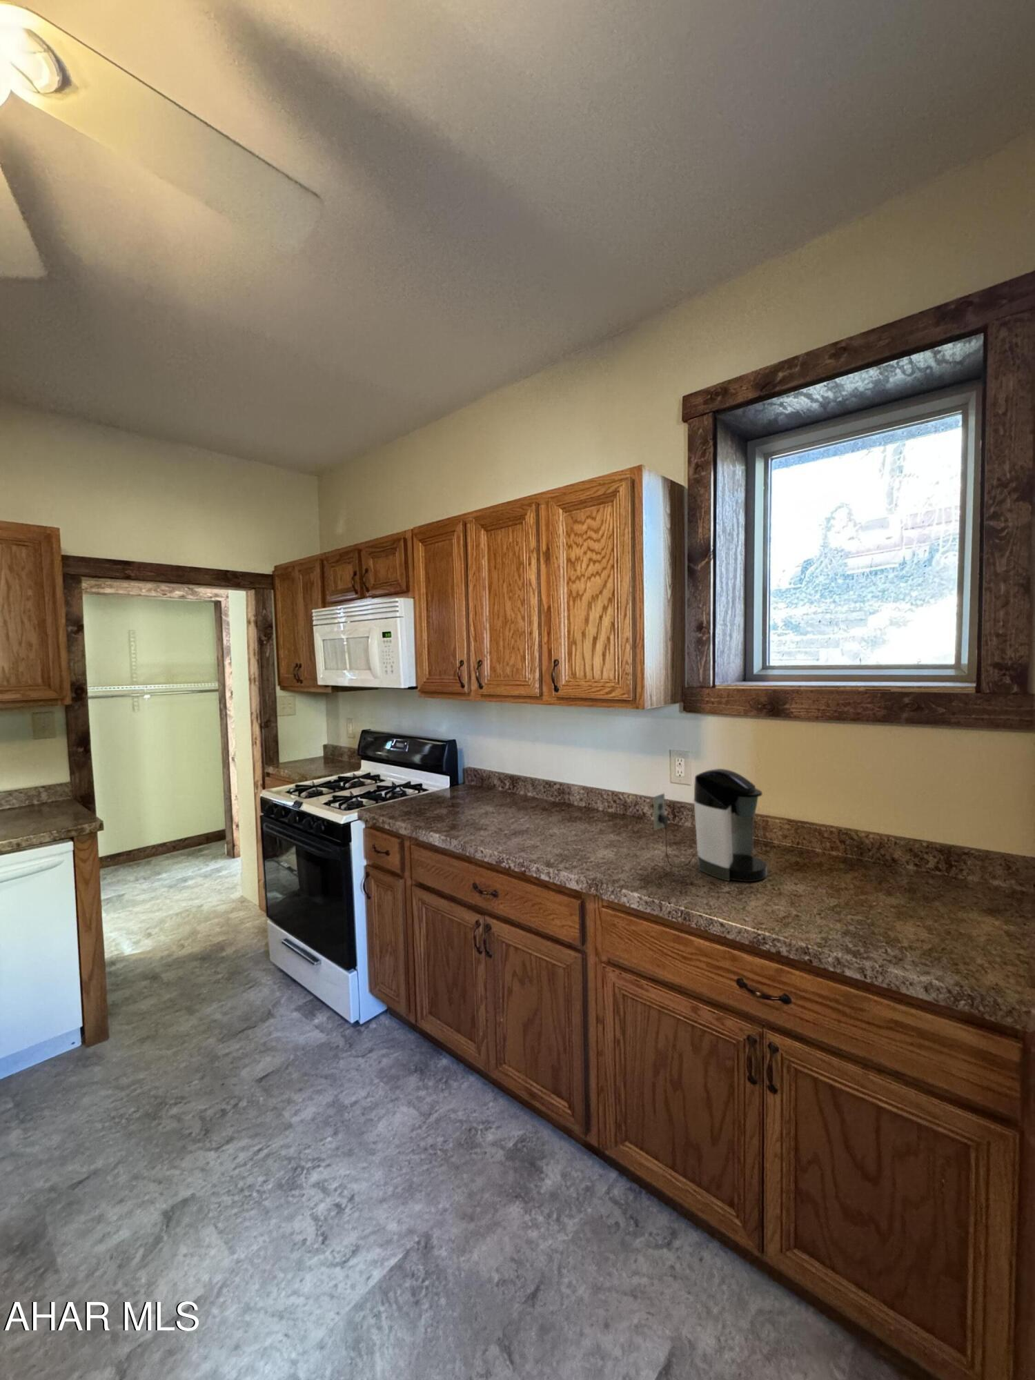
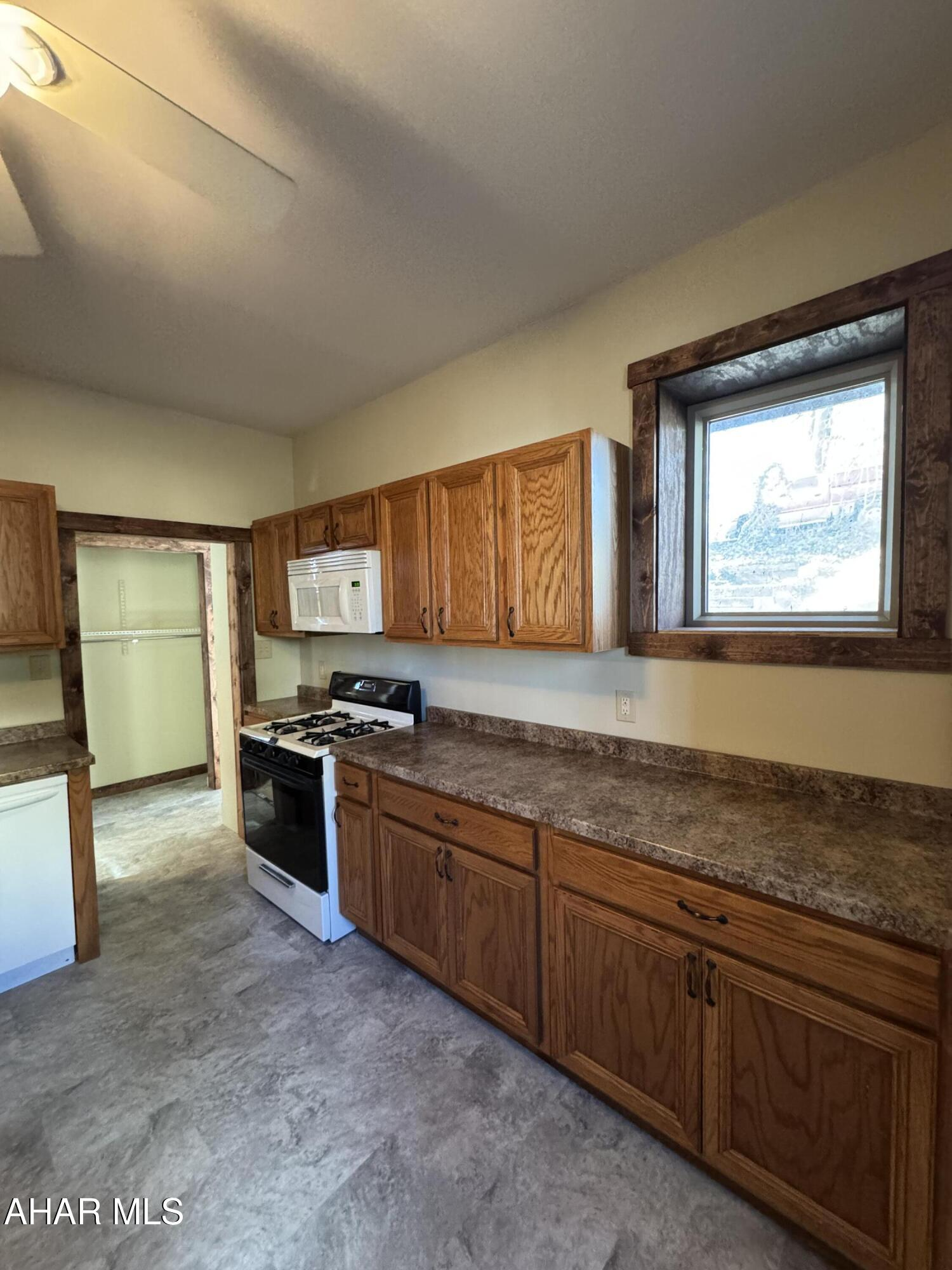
- coffee maker (718, 824)
